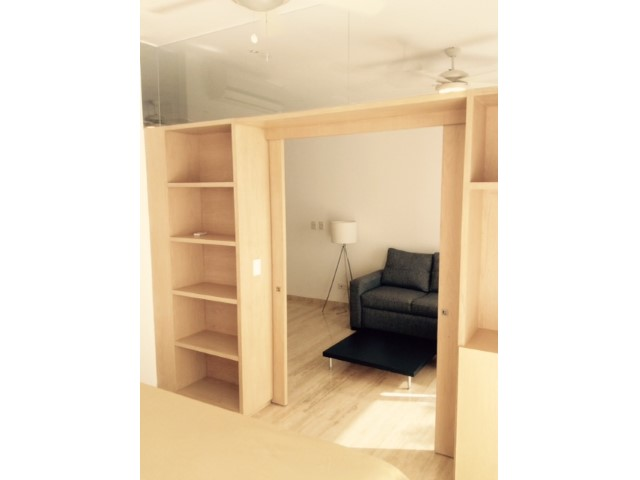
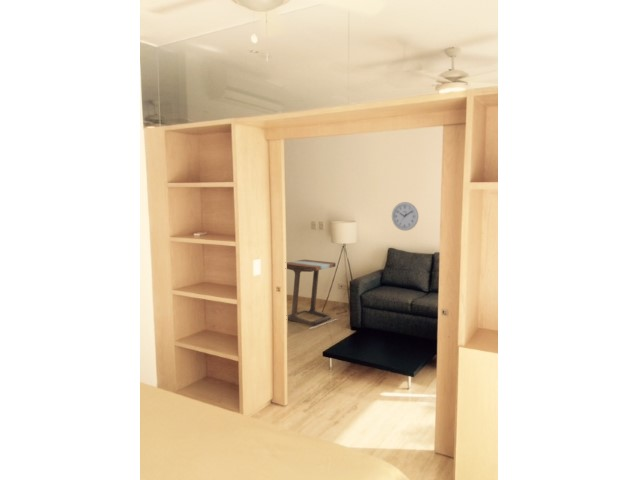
+ side table (312, 291)
+ wall clock (404, 216)
